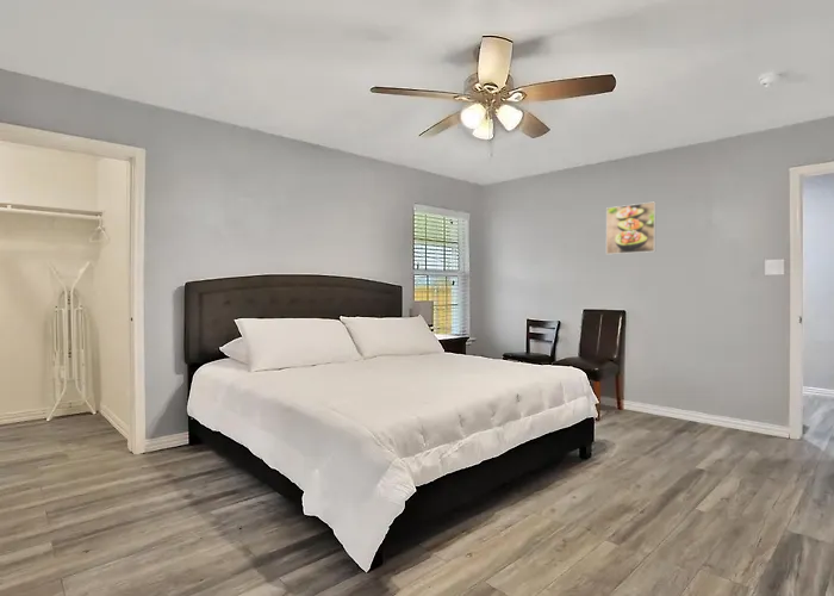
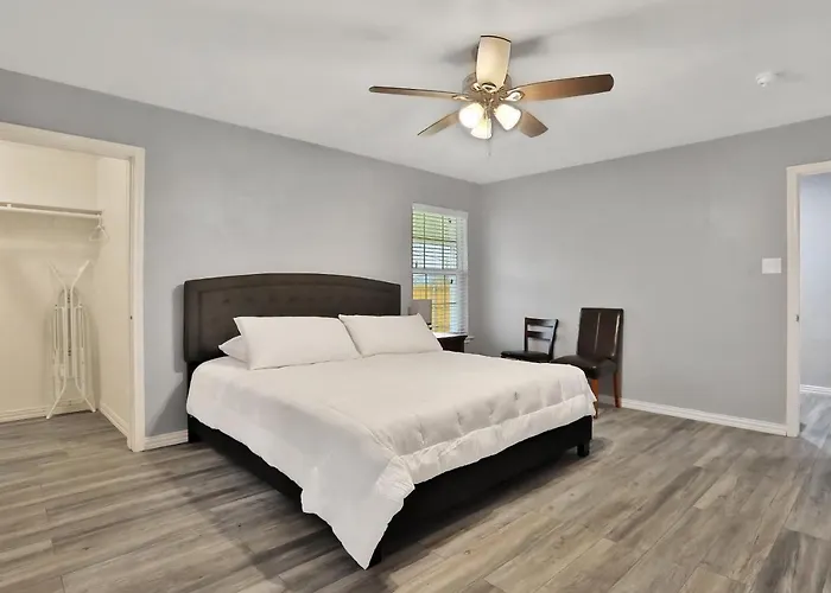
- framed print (630, 229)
